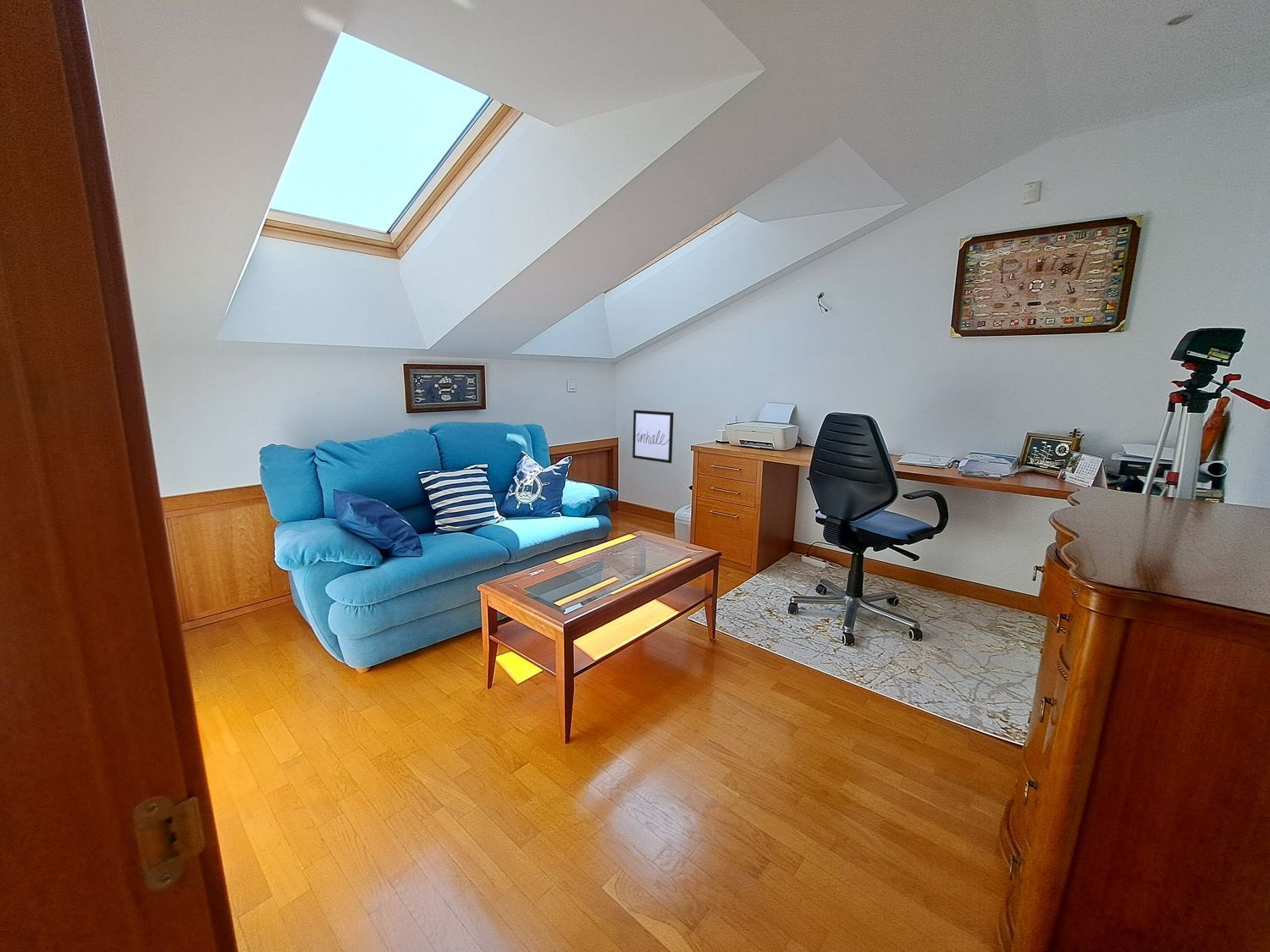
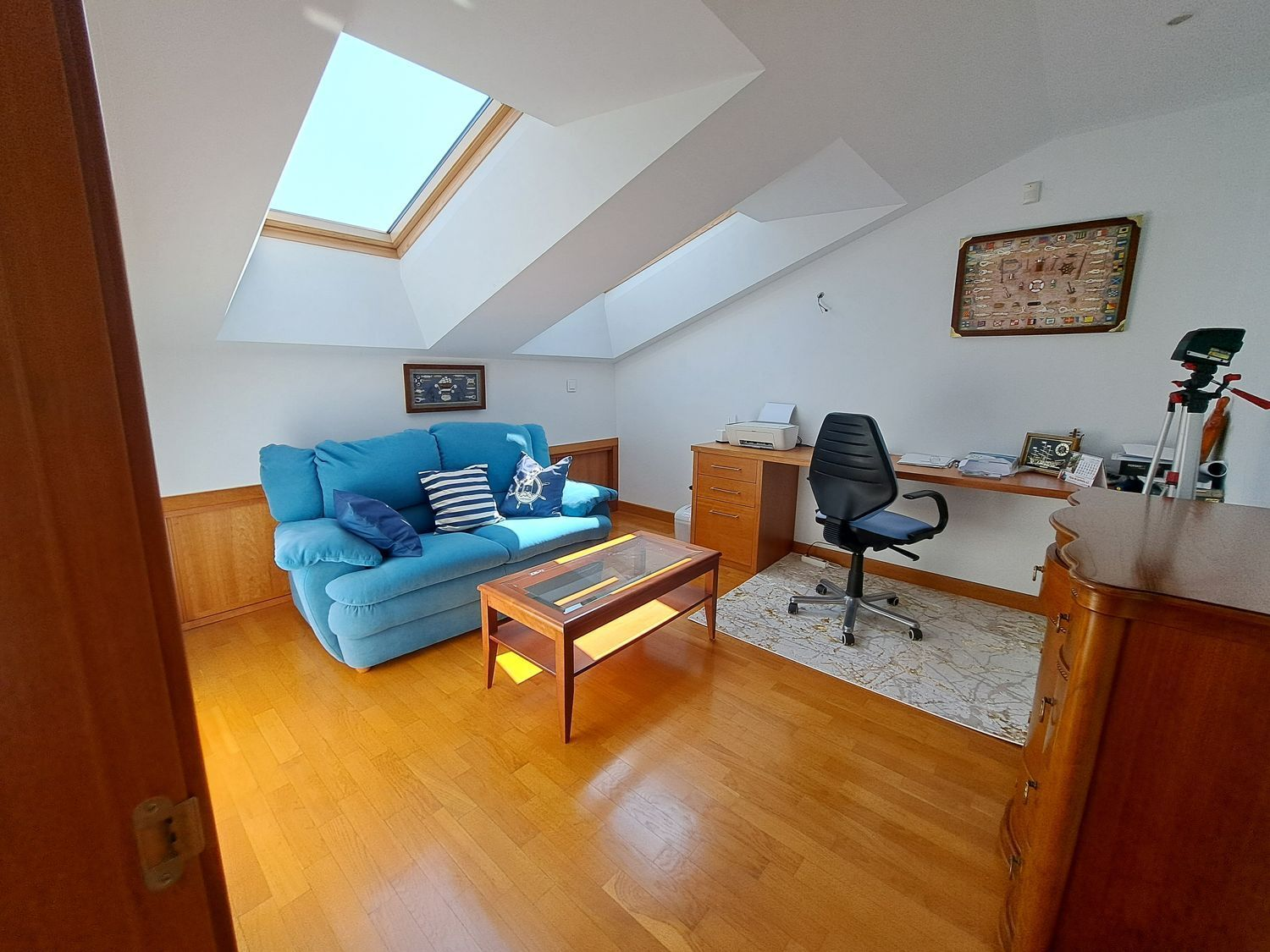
- wall art (652, 436)
